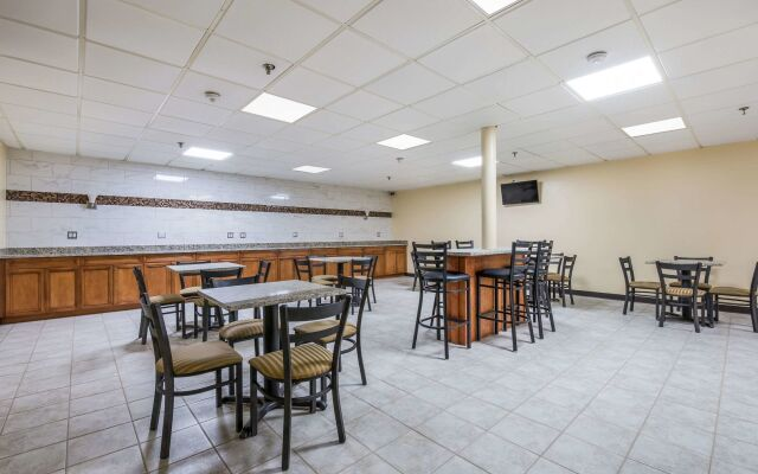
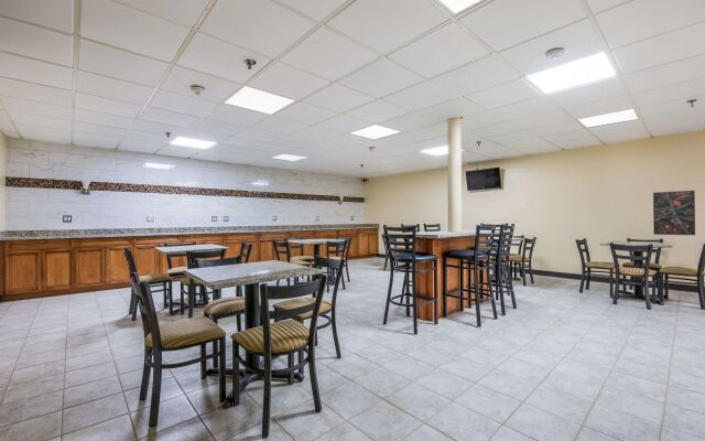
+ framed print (673, 213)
